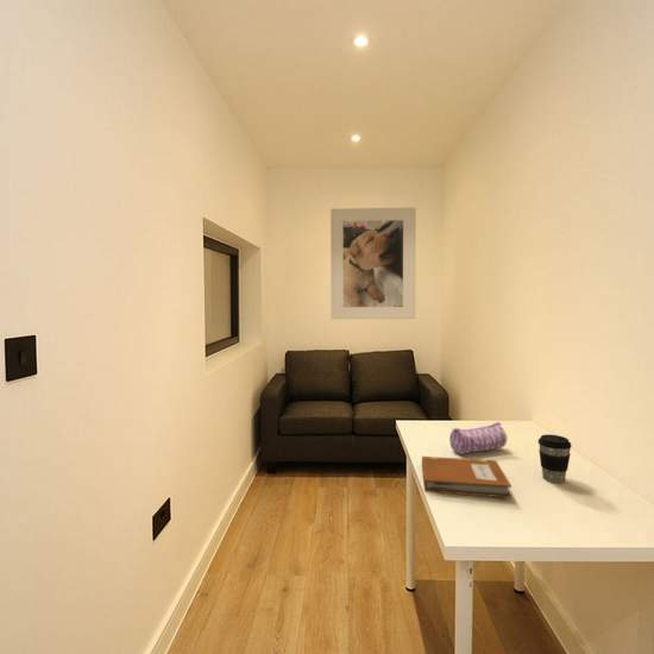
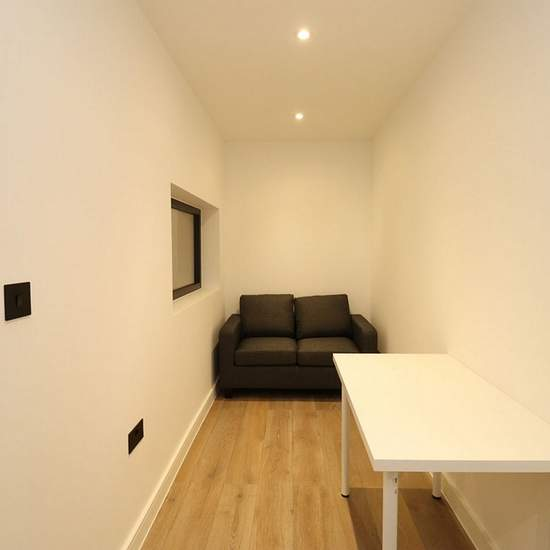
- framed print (372, 264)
- pencil case (478, 438)
- notebook (464, 474)
- coffee cup (553, 458)
